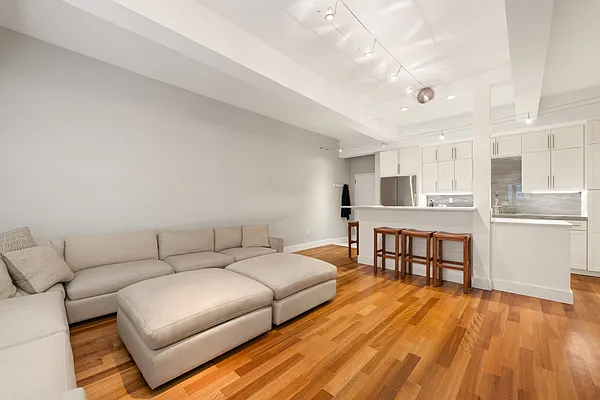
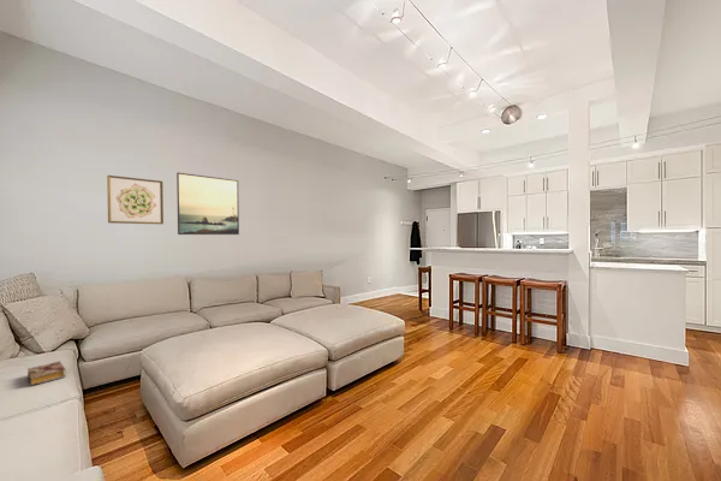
+ book (46, 372)
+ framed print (209, 206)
+ wall art (136, 201)
